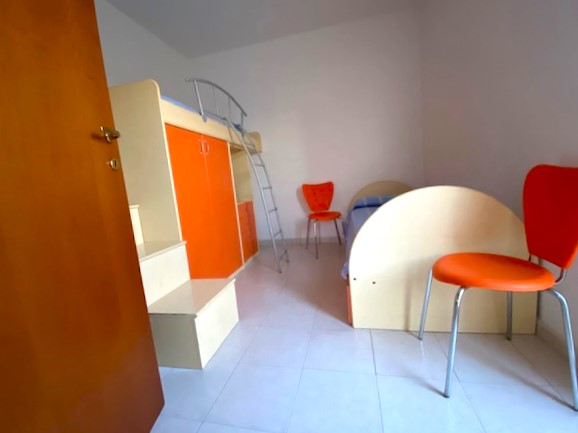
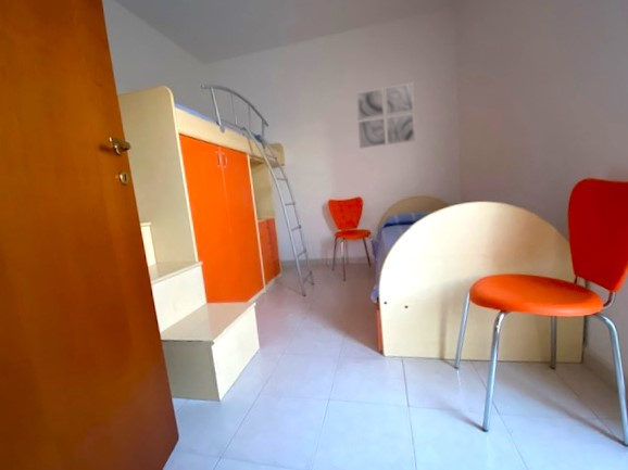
+ wall art (386, 117)
